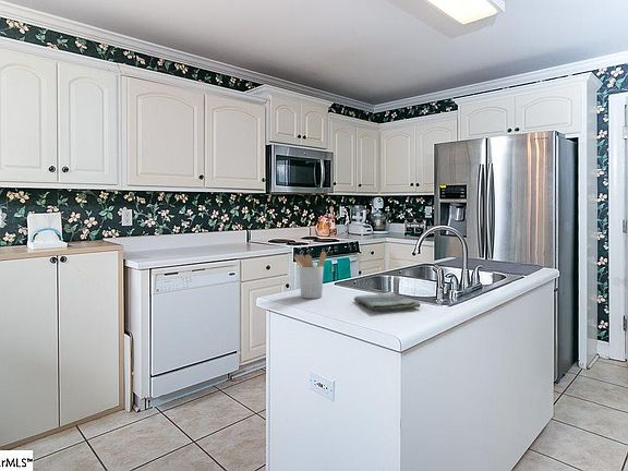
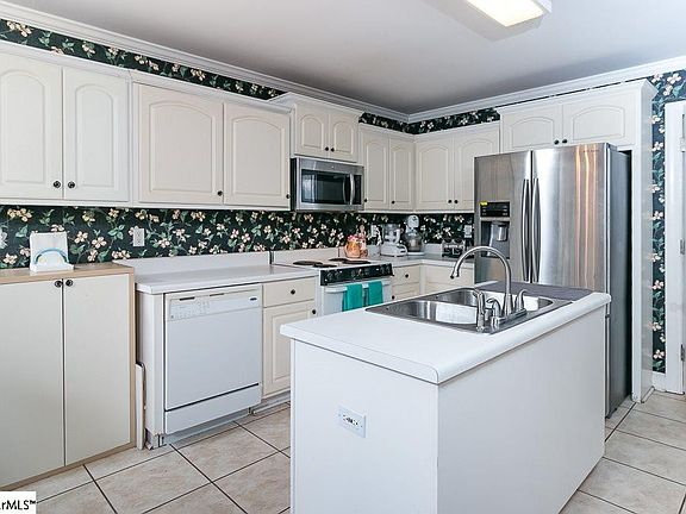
- dish towel (386, 300)
- utensil holder (309, 274)
